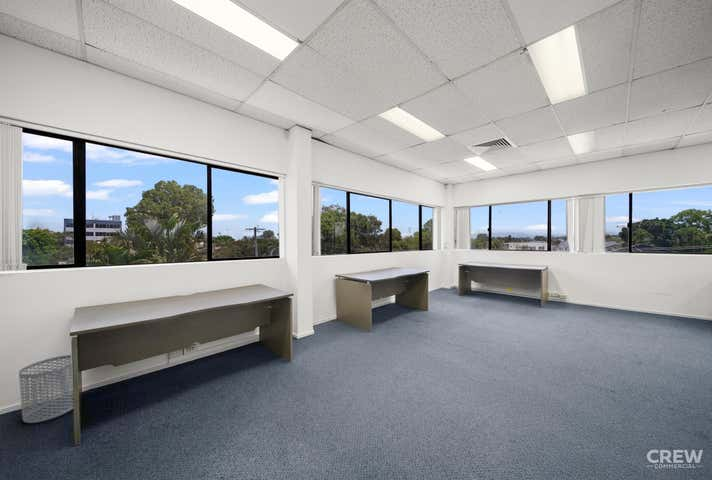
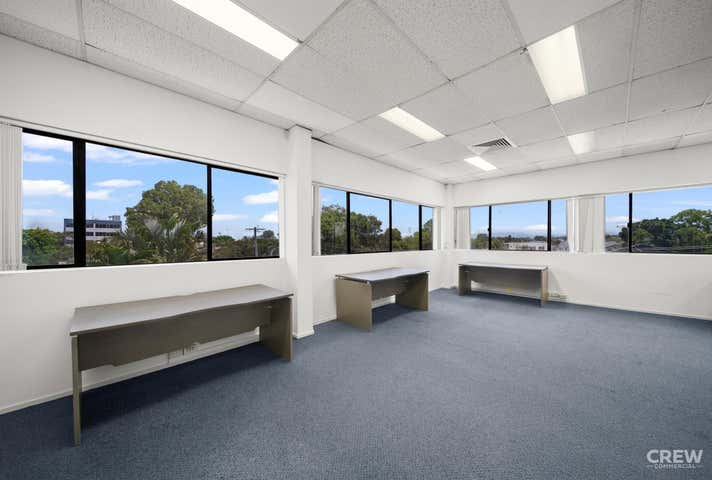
- waste bin (52, 387)
